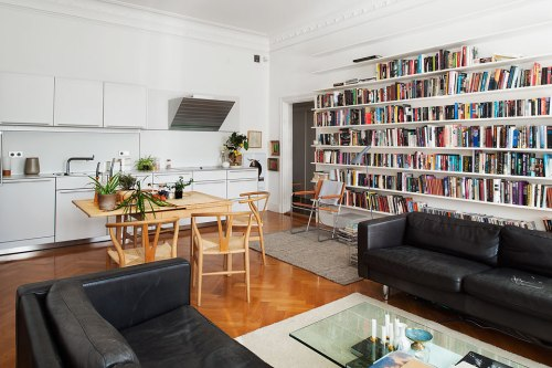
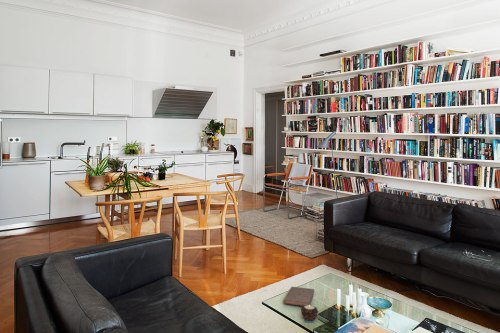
+ candle (309, 312)
+ book (299, 295)
